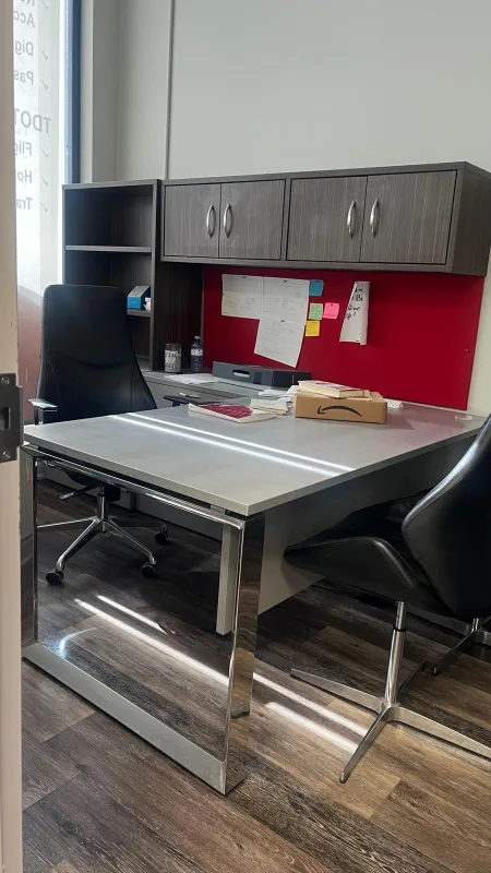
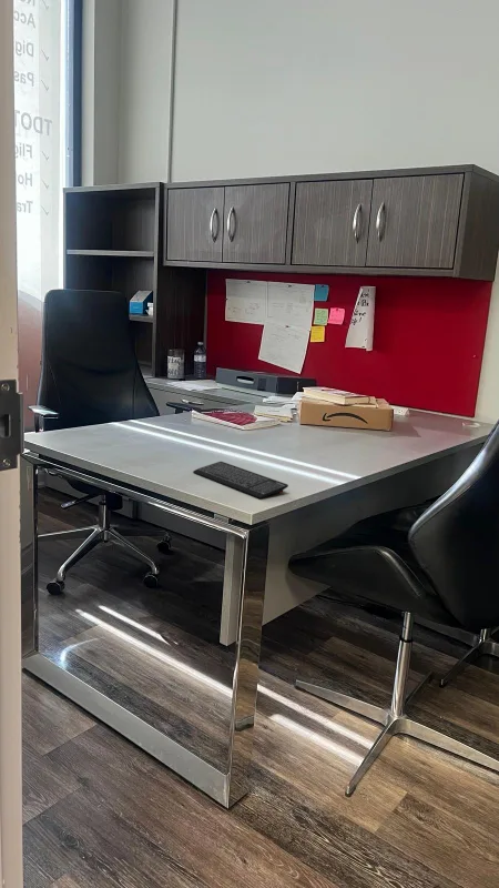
+ keyboard (238, 478)
